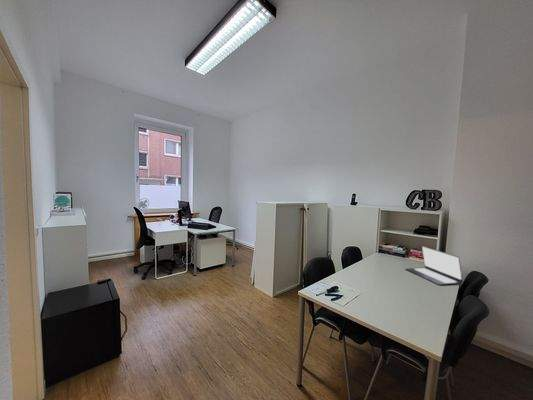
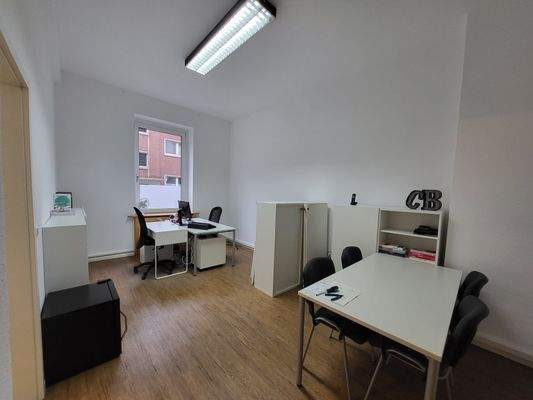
- laptop (432, 263)
